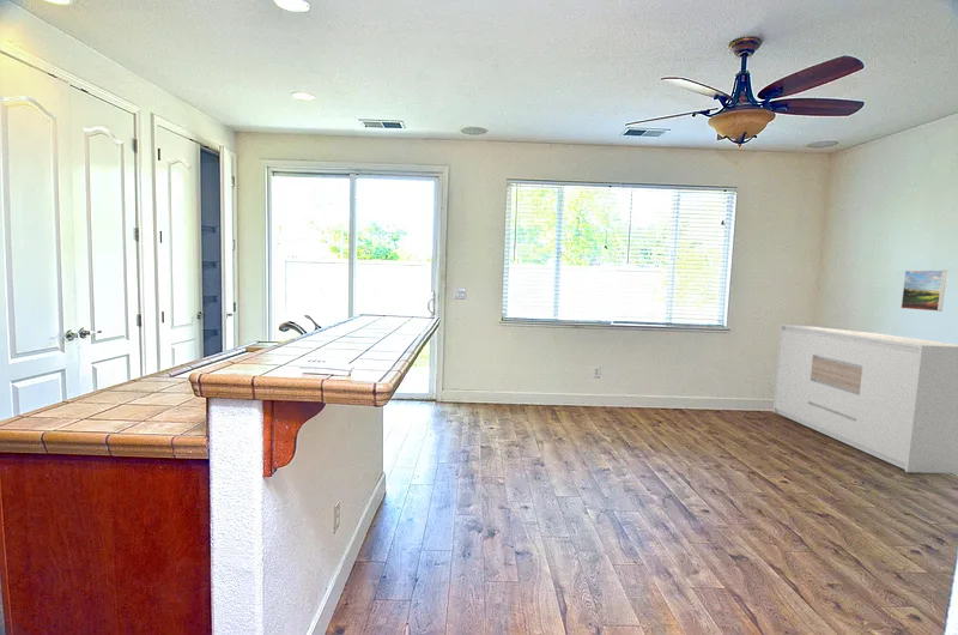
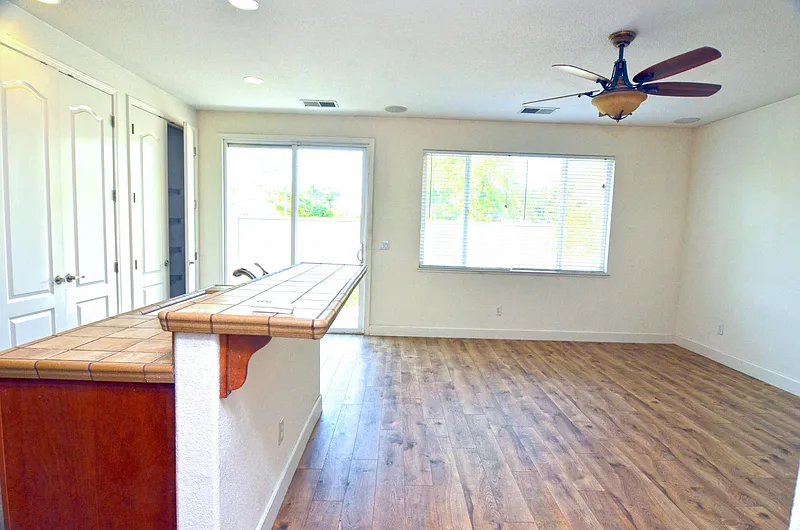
- cabinet (854, 386)
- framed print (922, 290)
